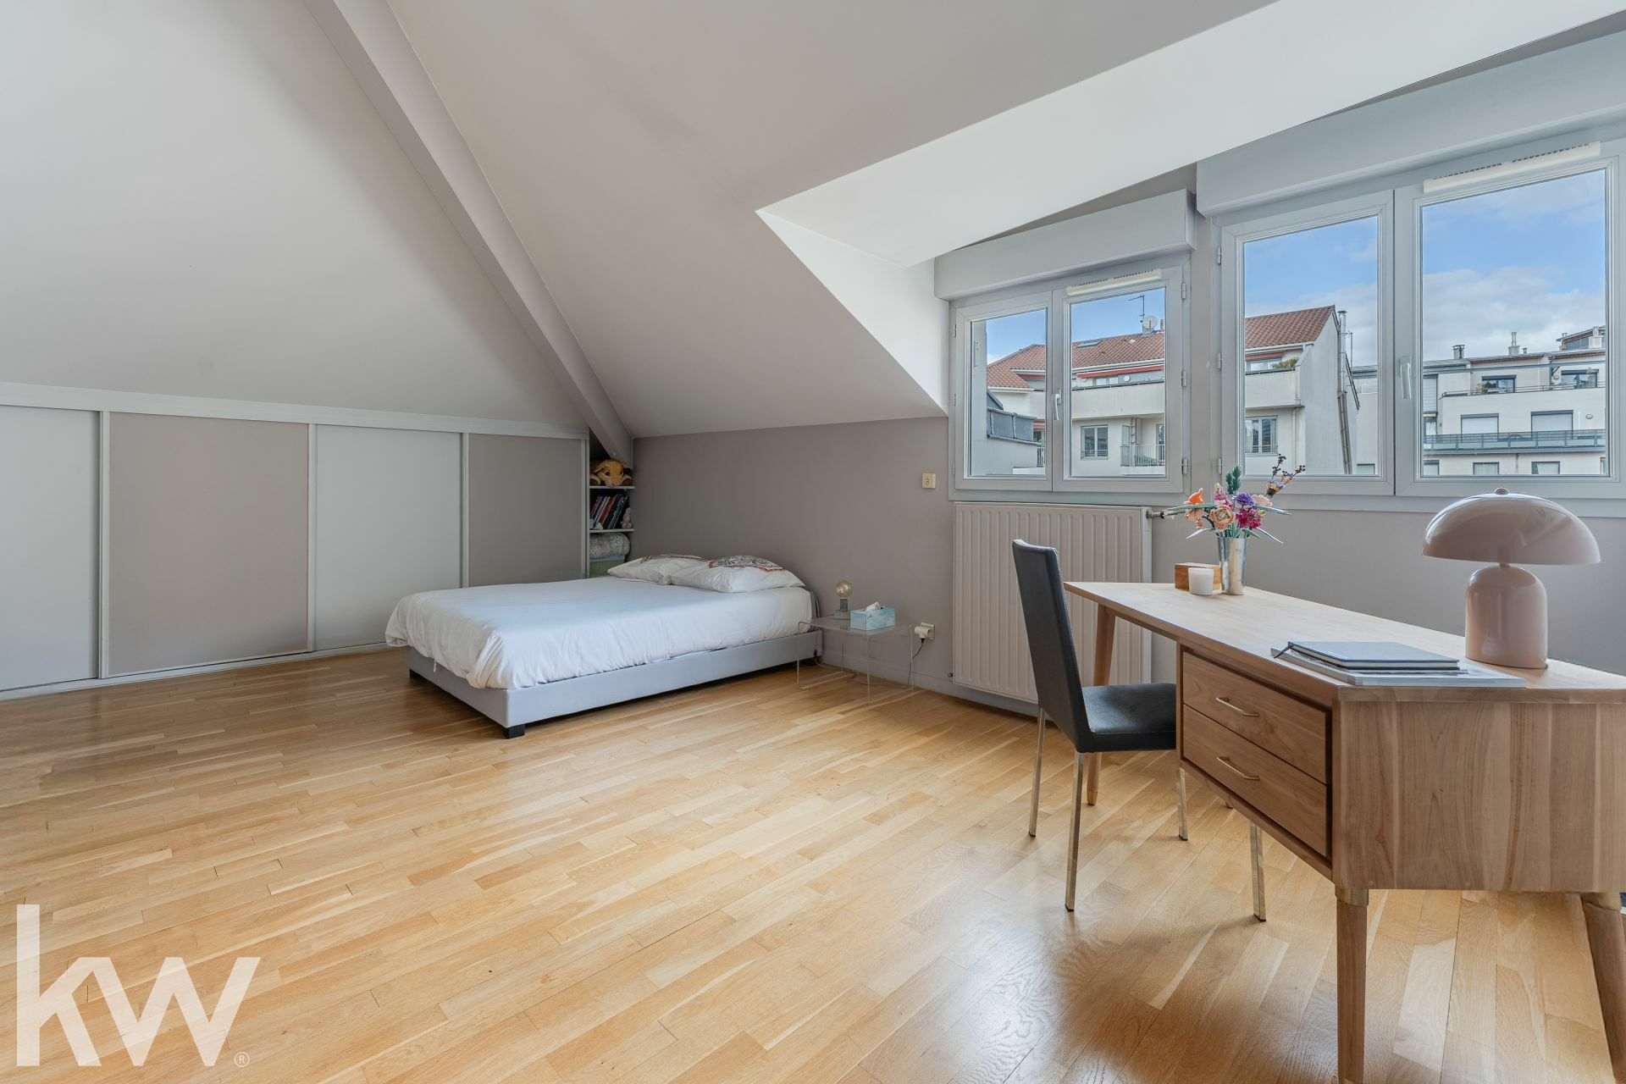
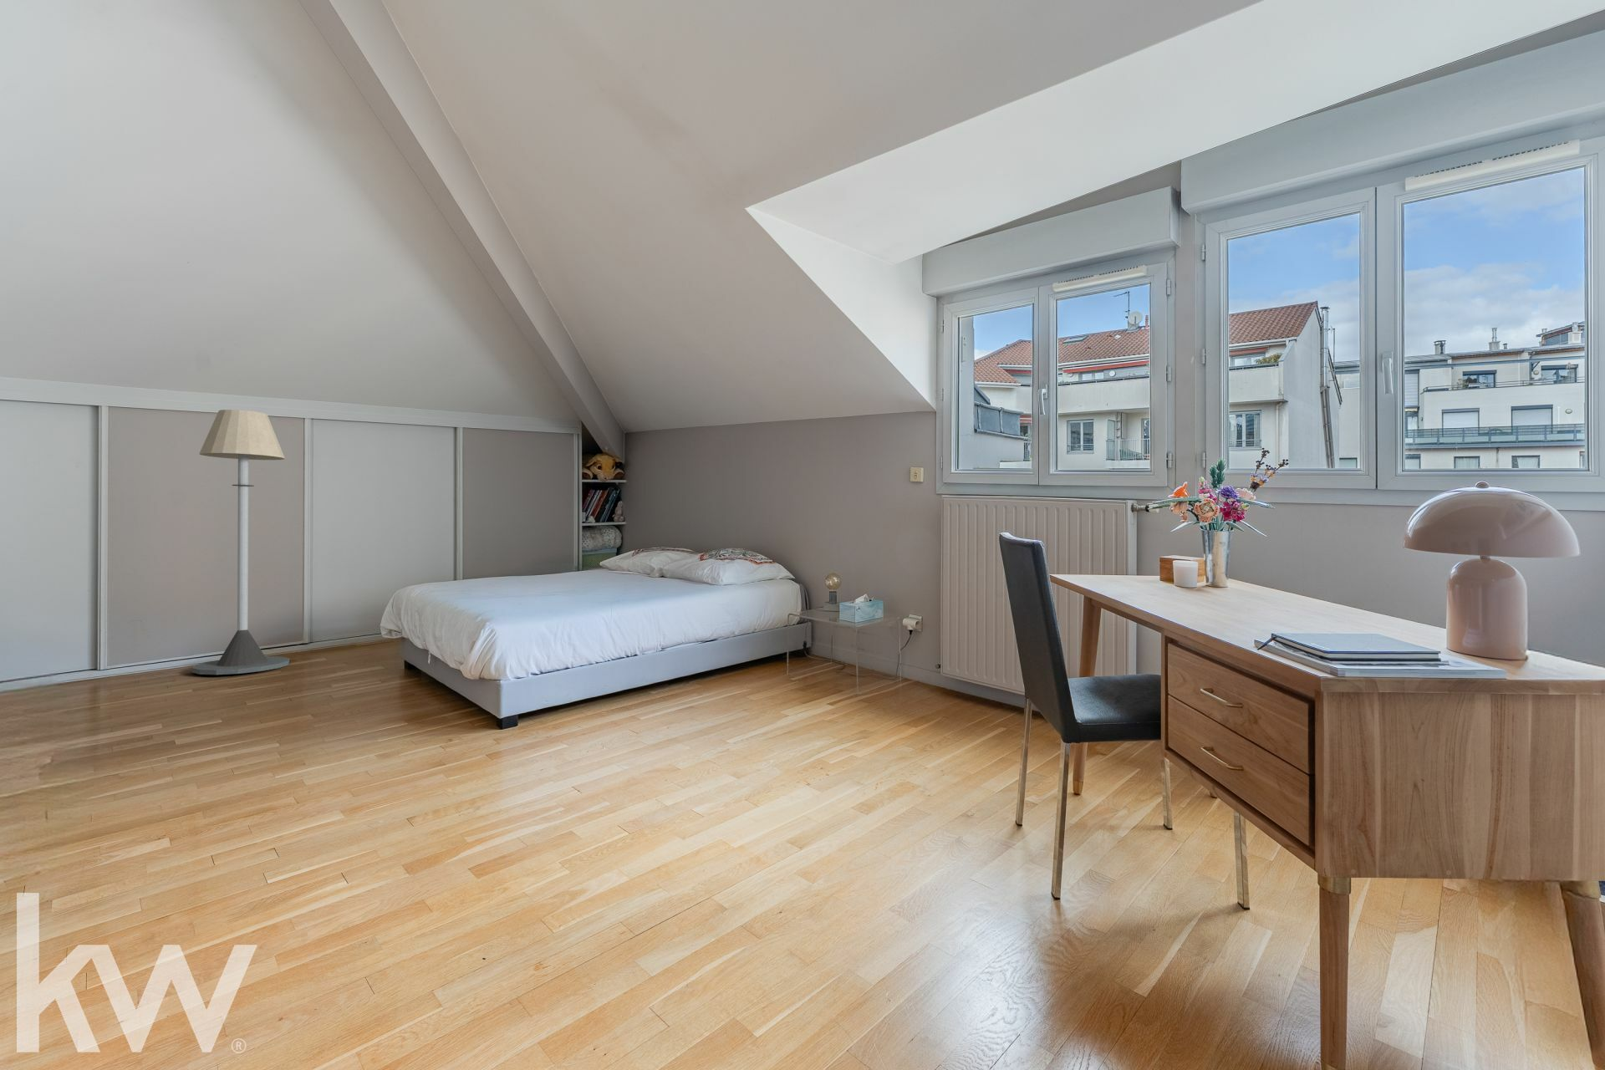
+ floor lamp (242, 540)
